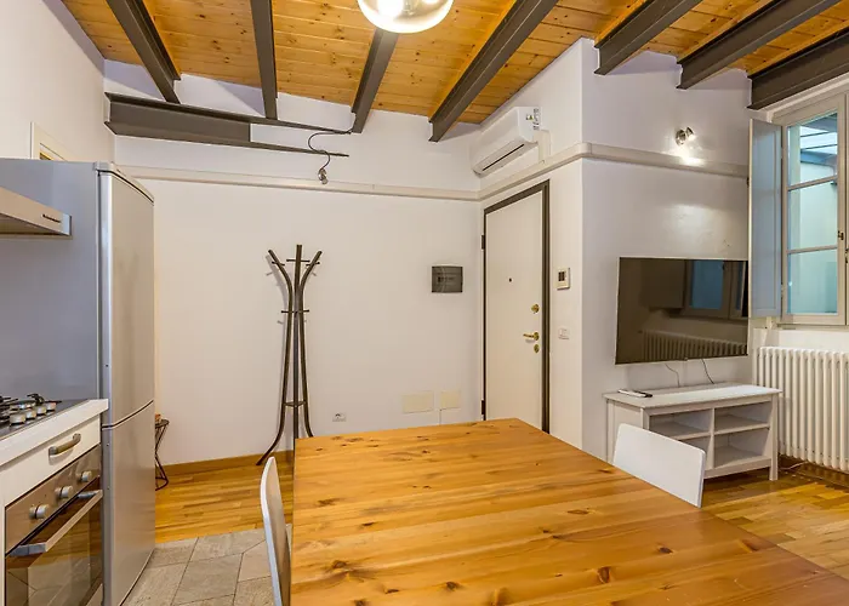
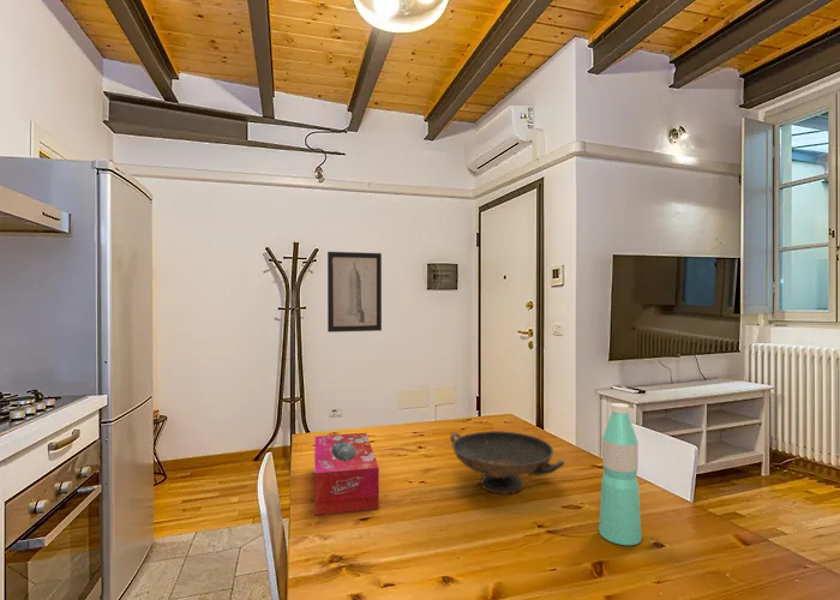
+ tissue box (343, 468)
+ water bottle (619, 469)
+ wall art (354, 292)
+ decorative bowl (502, 464)
